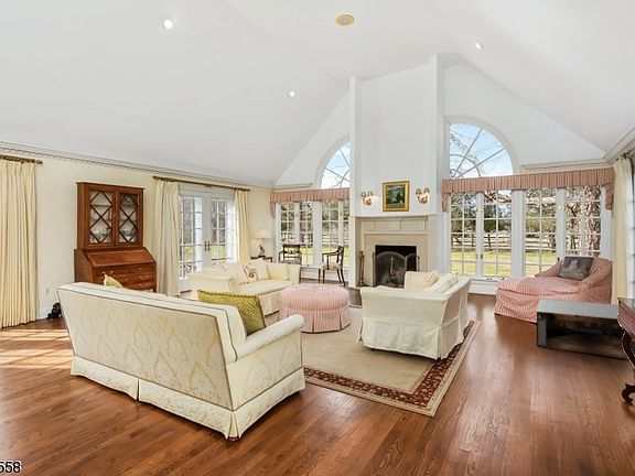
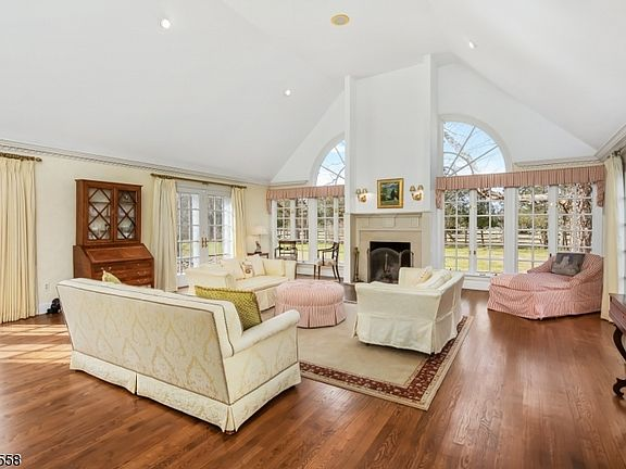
- coffee table (588, 325)
